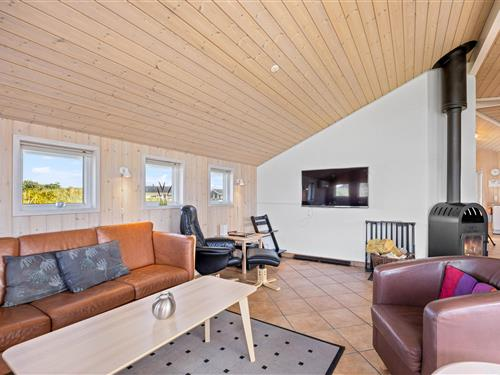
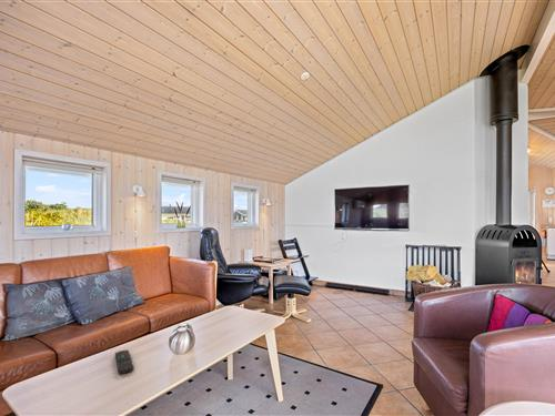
+ remote control (123, 361)
